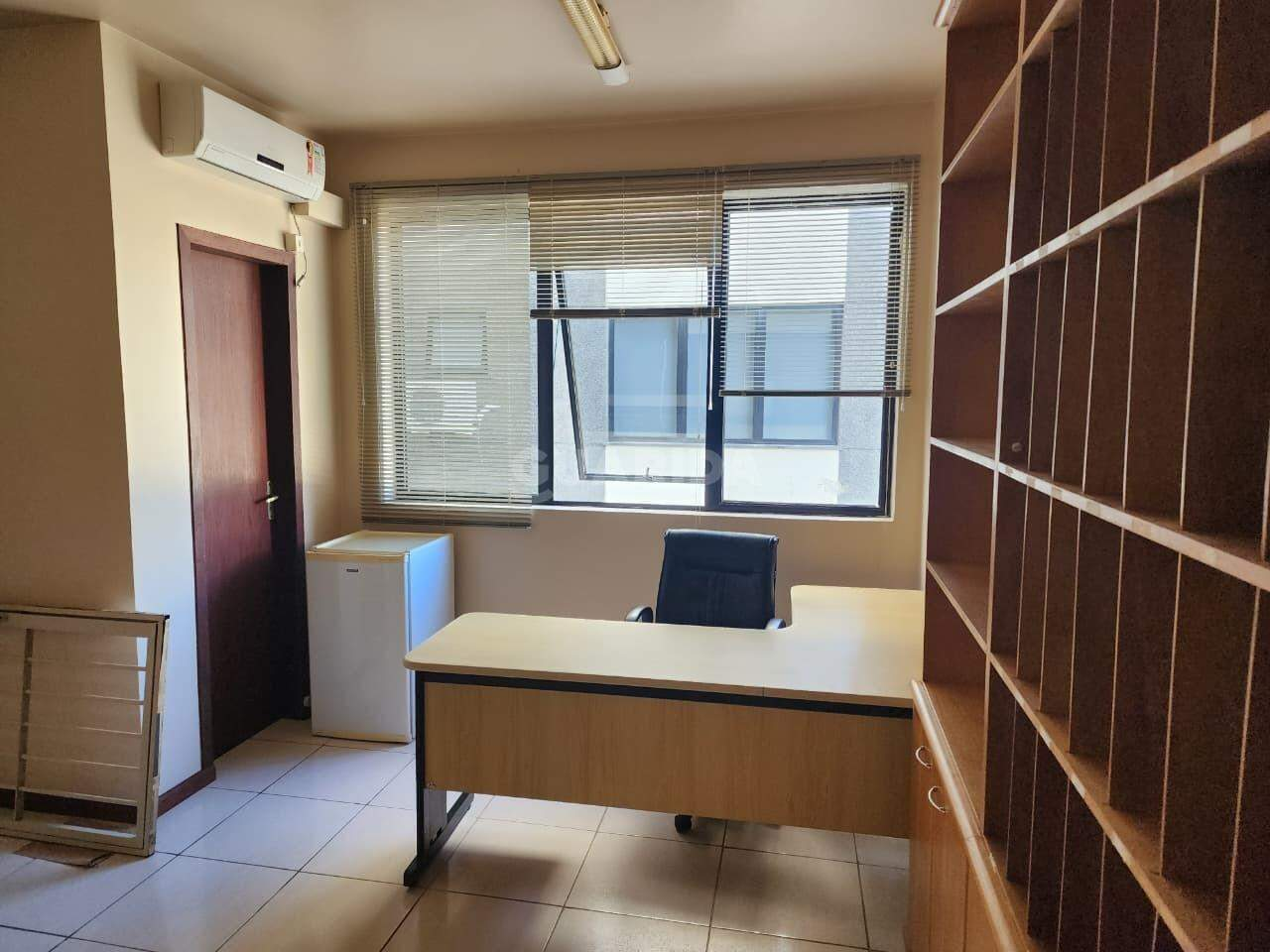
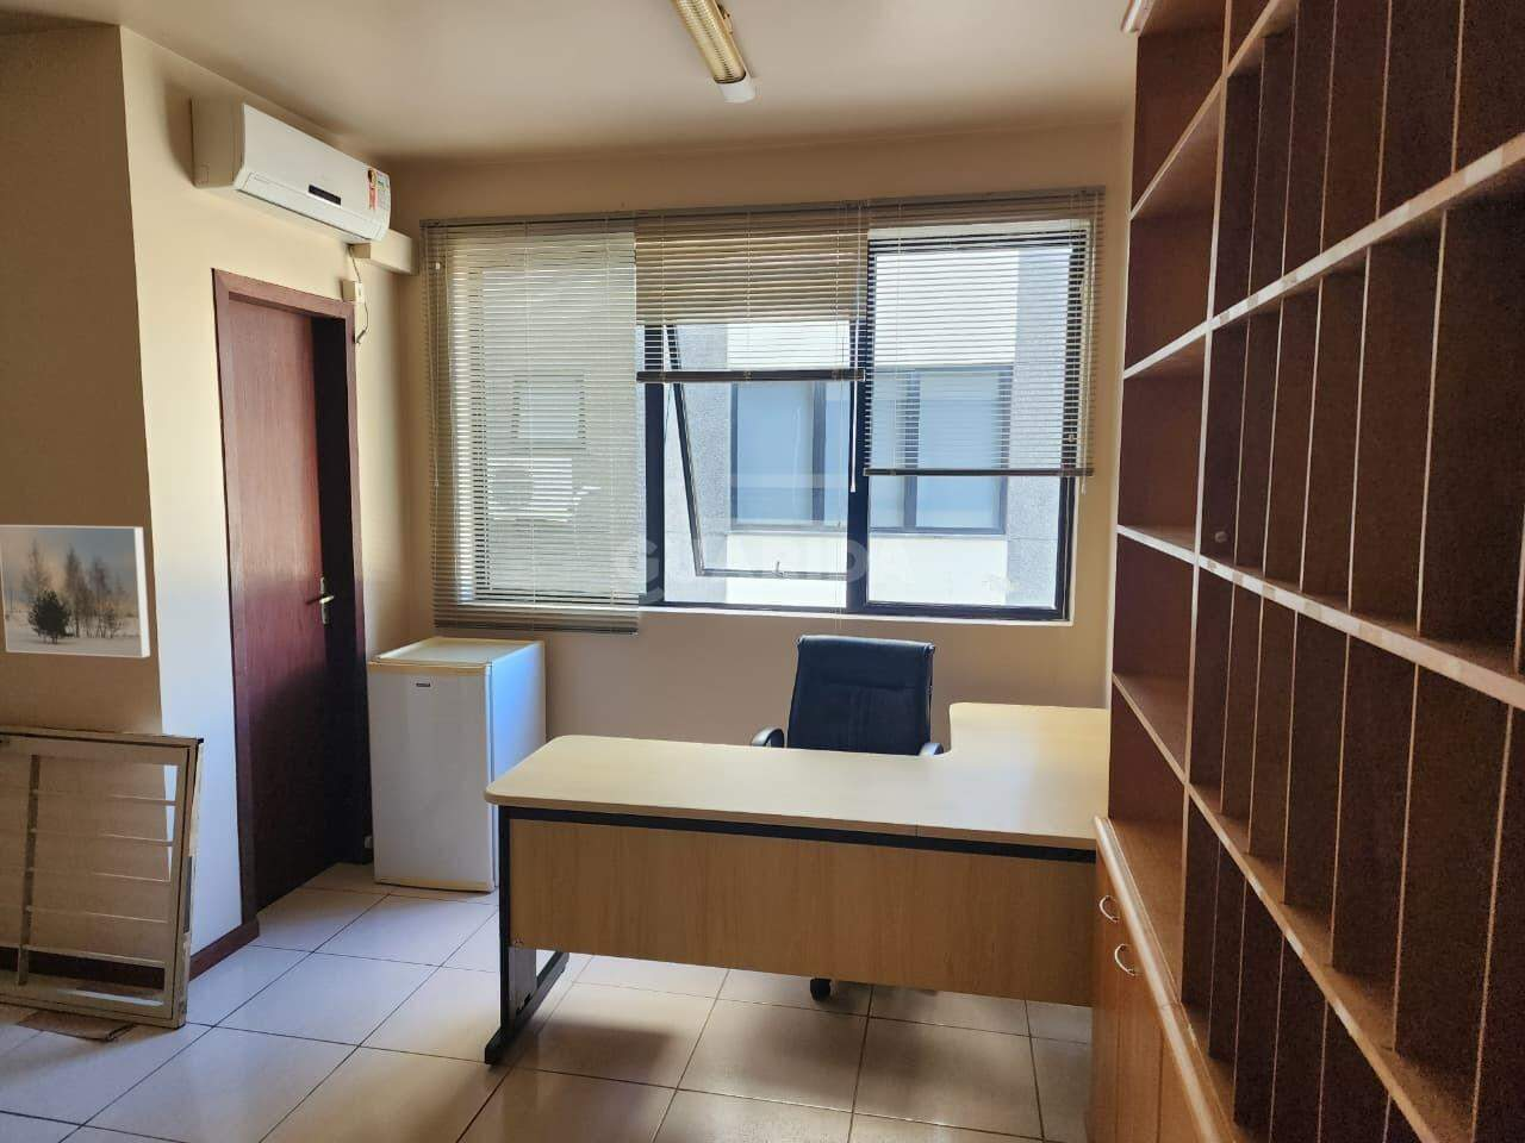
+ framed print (73, 590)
